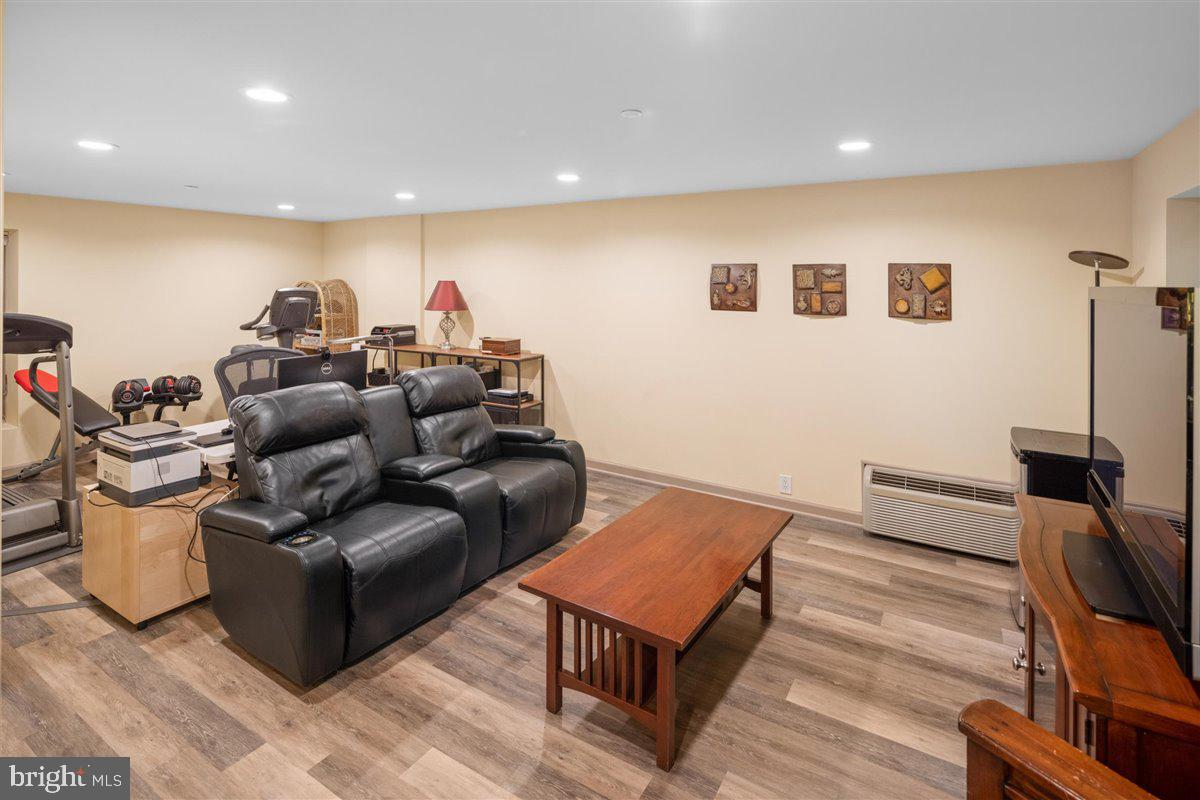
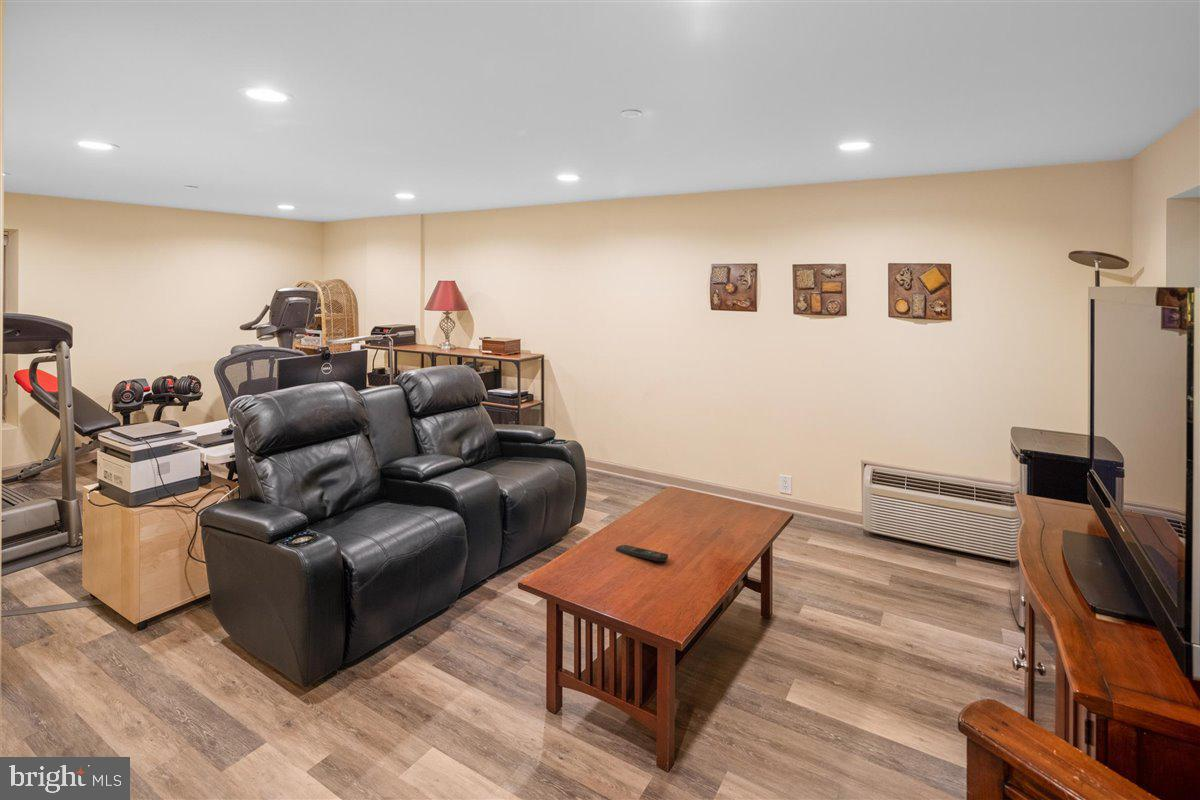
+ remote control (641, 552)
